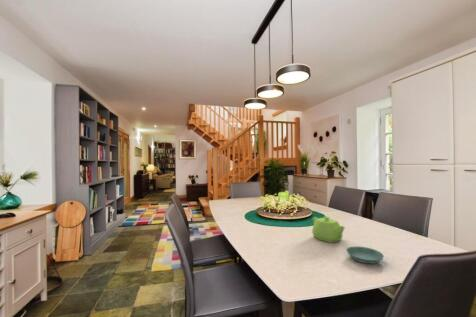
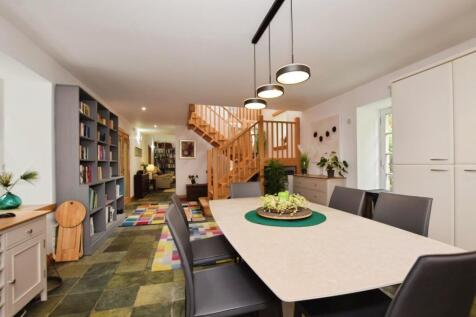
- teapot (327, 227)
- saucer (364, 255)
